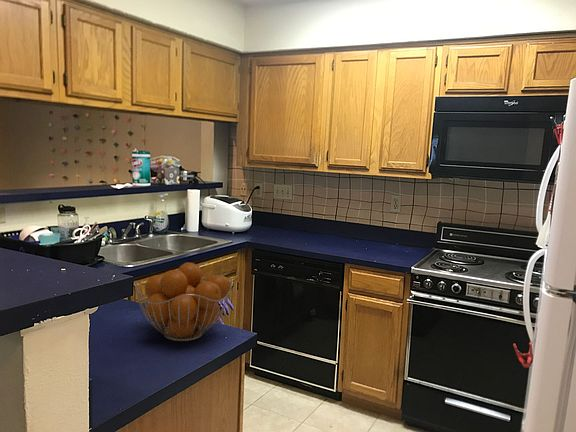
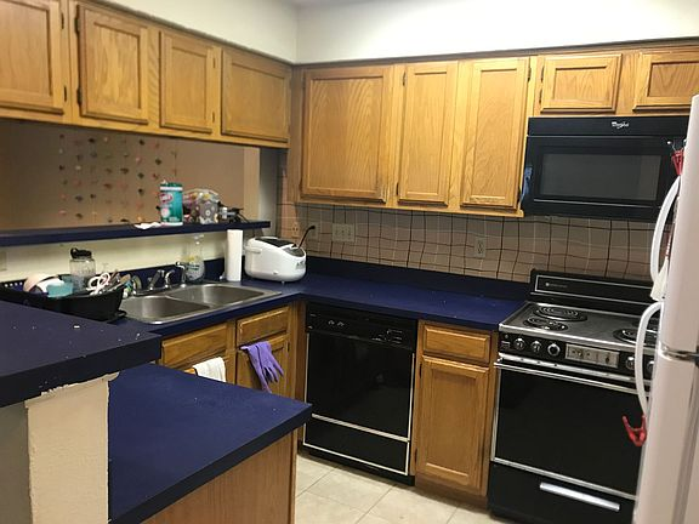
- fruit basket (184, 300)
